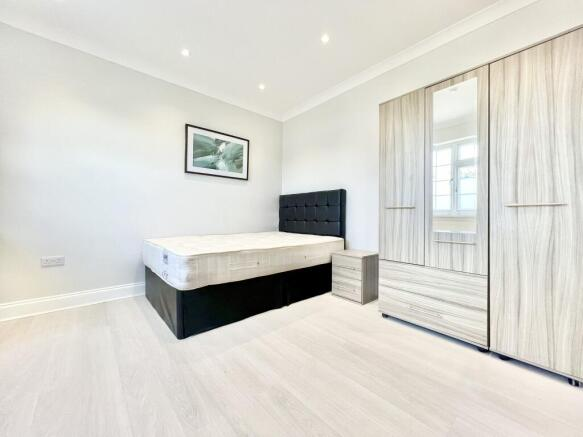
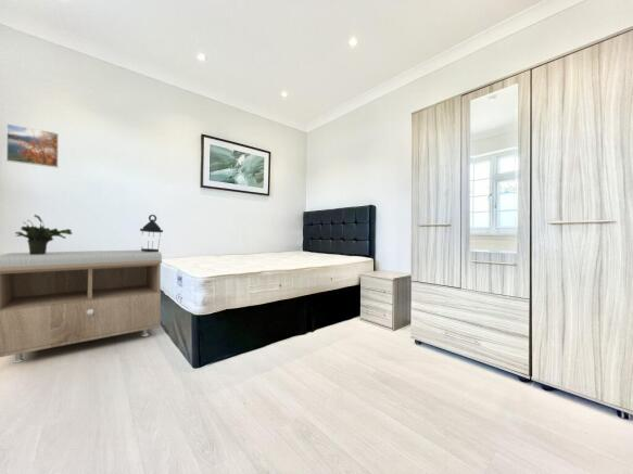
+ lantern (149, 232)
+ potted plant (45, 234)
+ storage bench (88, 296)
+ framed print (34, 146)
